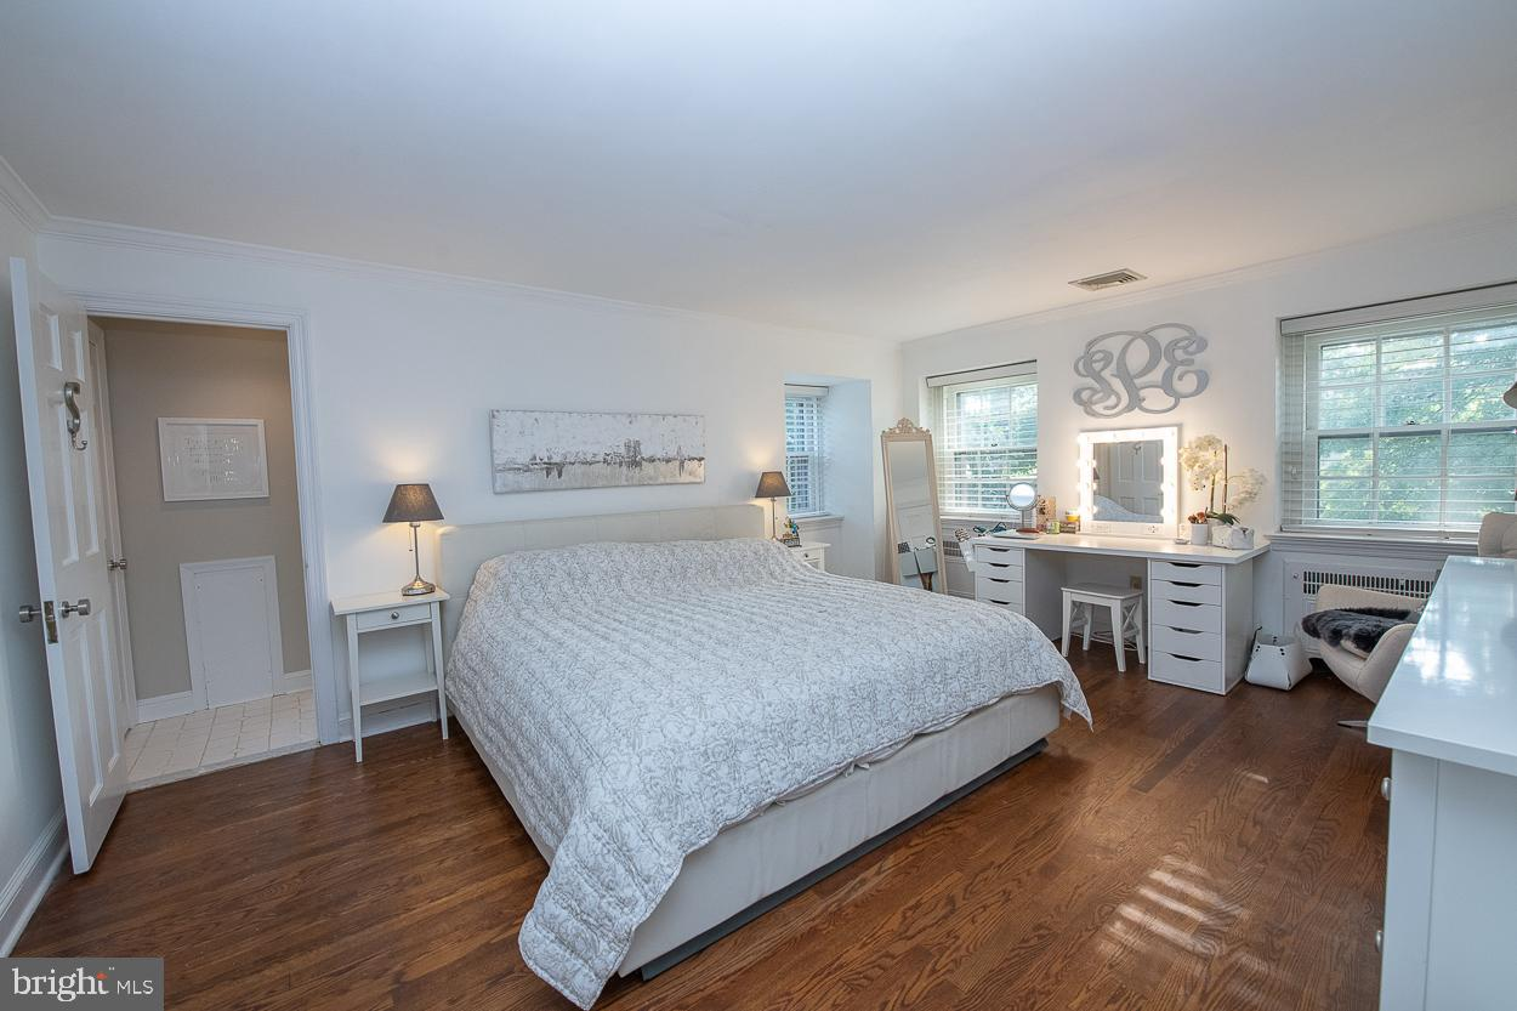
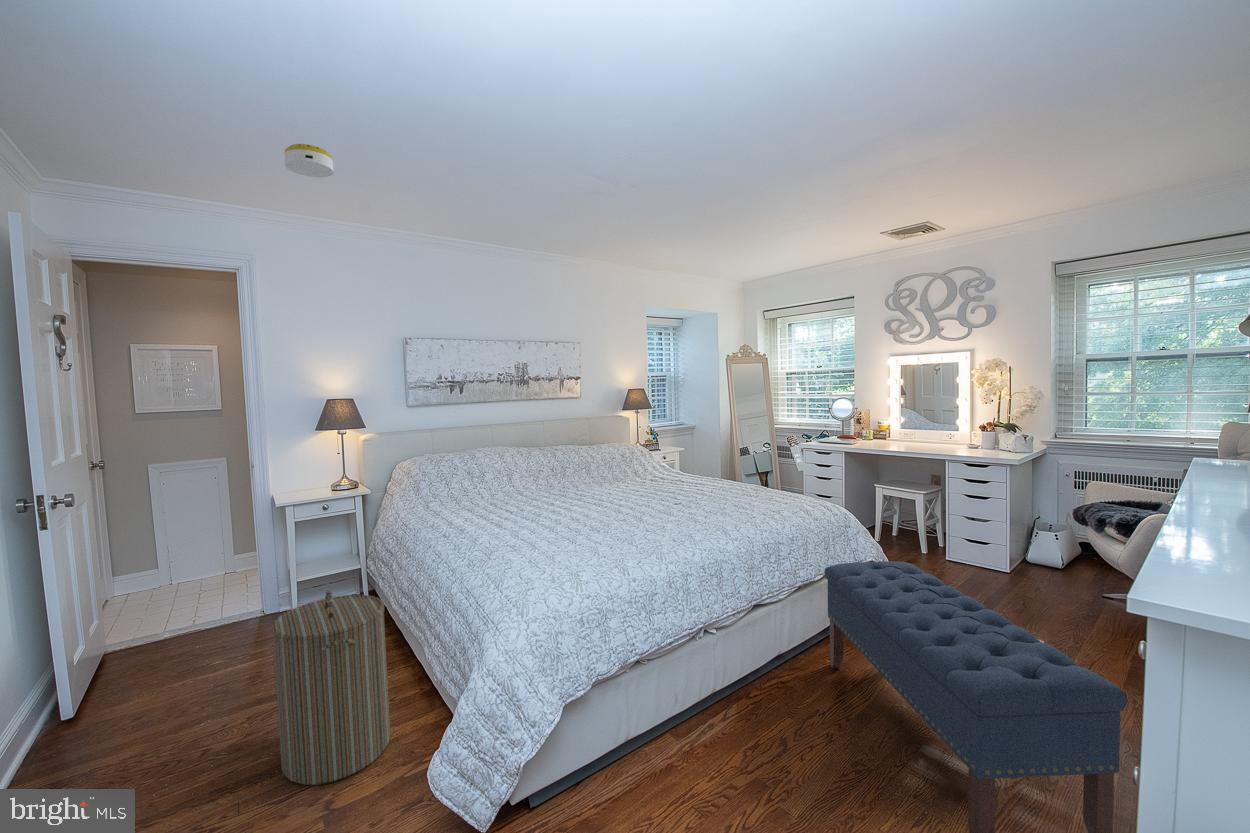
+ bench (935, 669)
+ laundry hamper (333, 671)
+ smoke detector (309, 160)
